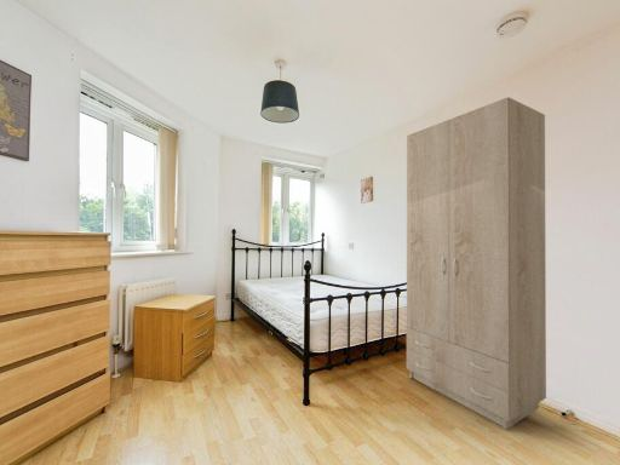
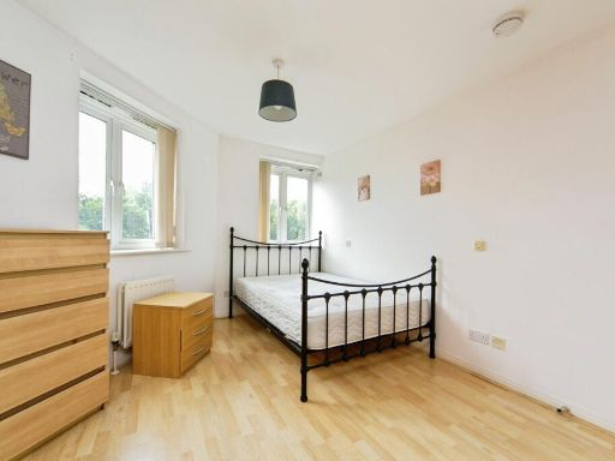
- wardrobe (467, 258)
